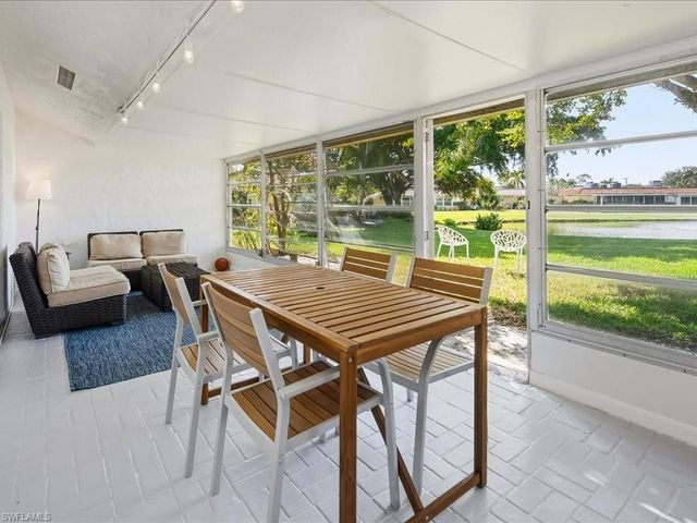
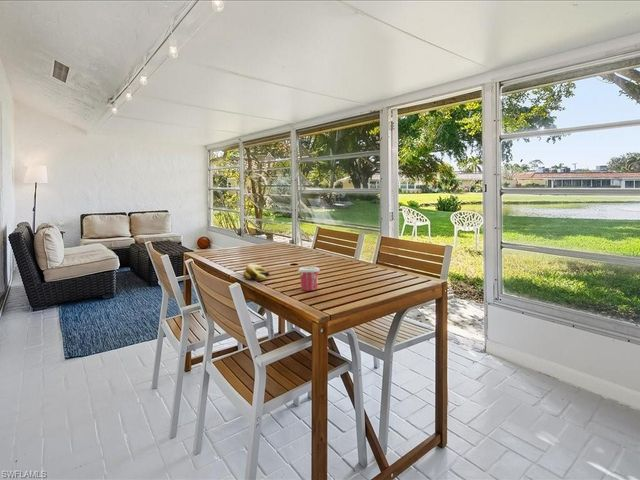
+ cup (309, 278)
+ banana (259, 270)
